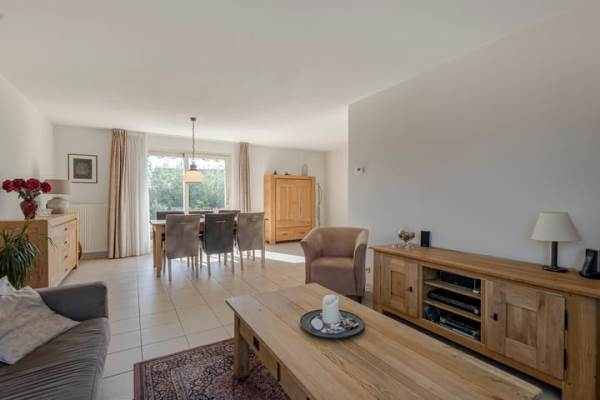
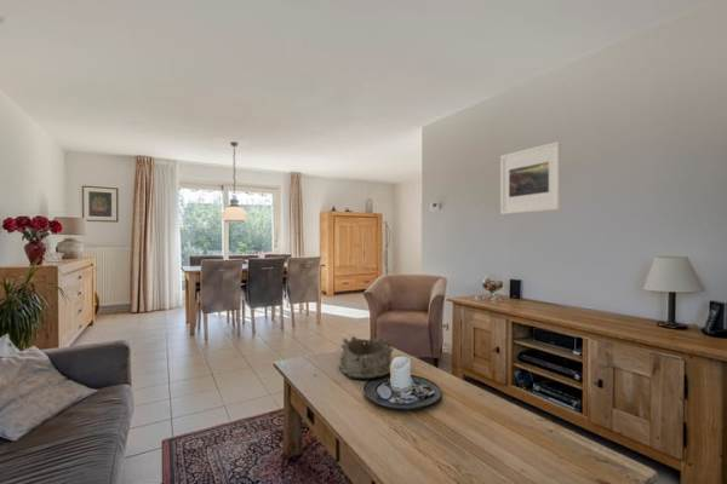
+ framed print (528, 180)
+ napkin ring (366, 355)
